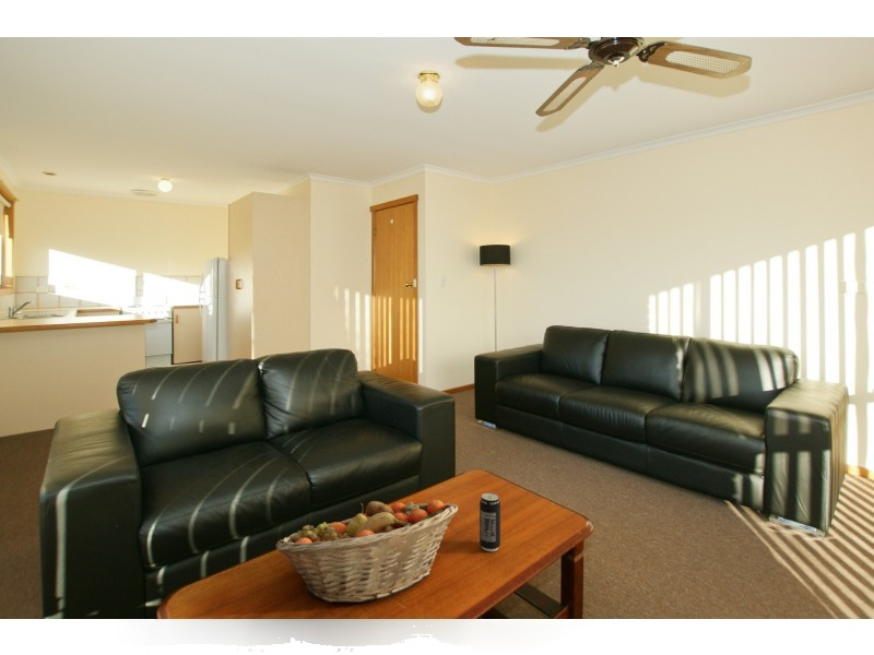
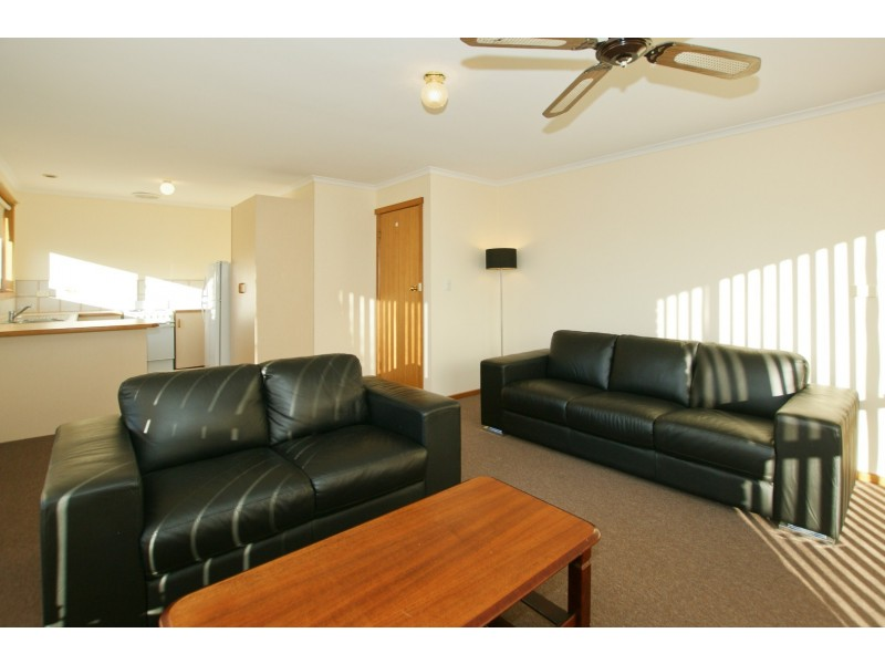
- fruit basket (371, 538)
- beverage can (489, 521)
